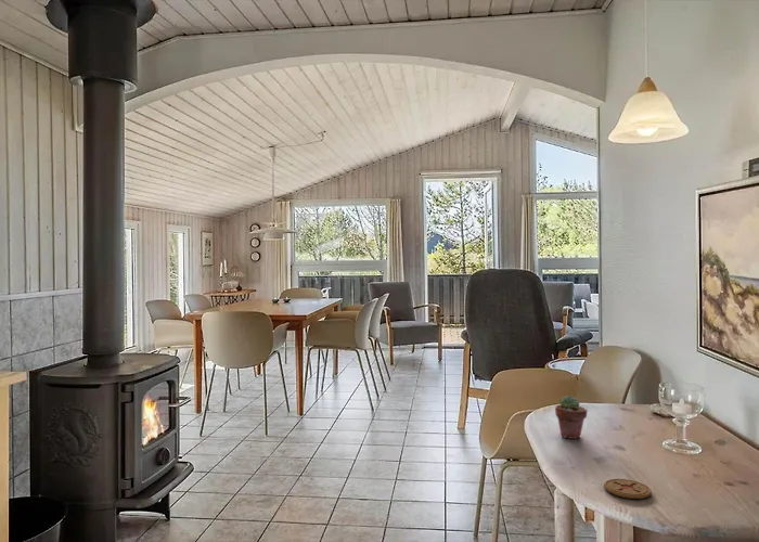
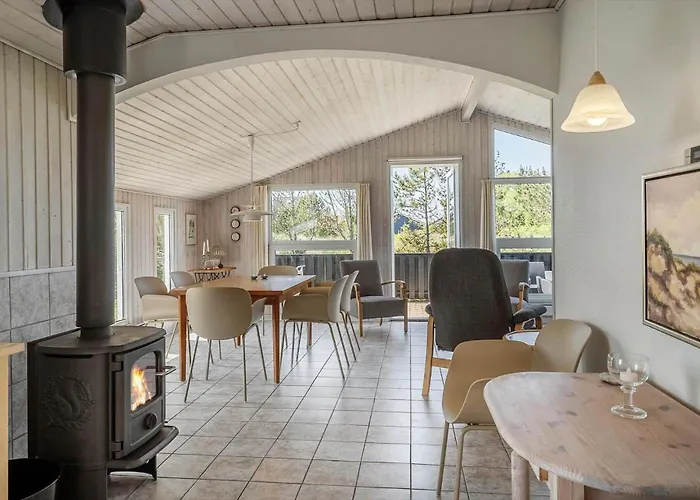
- potted succulent (570, 415)
- coaster (627, 488)
